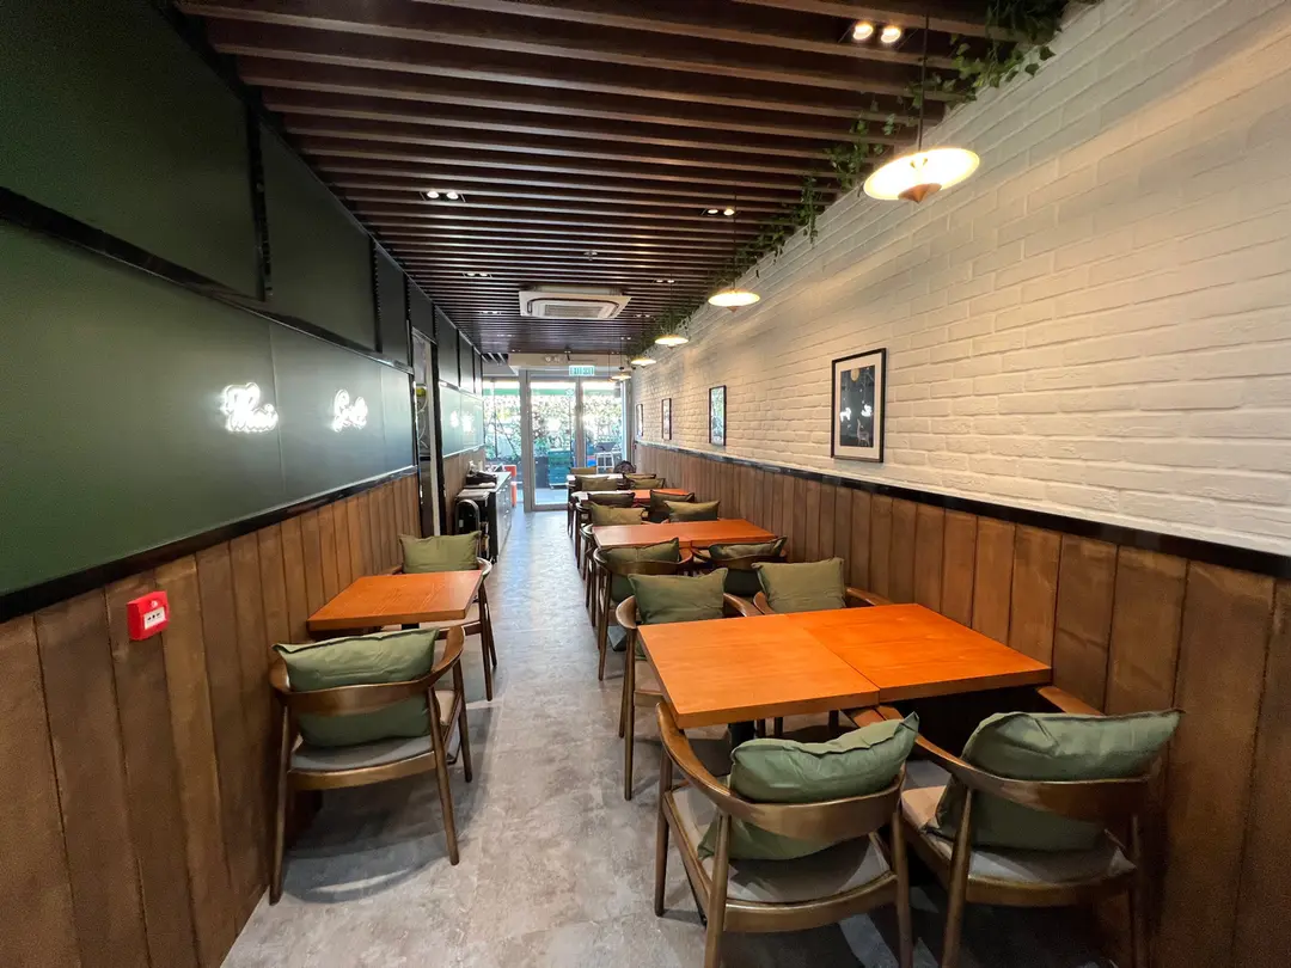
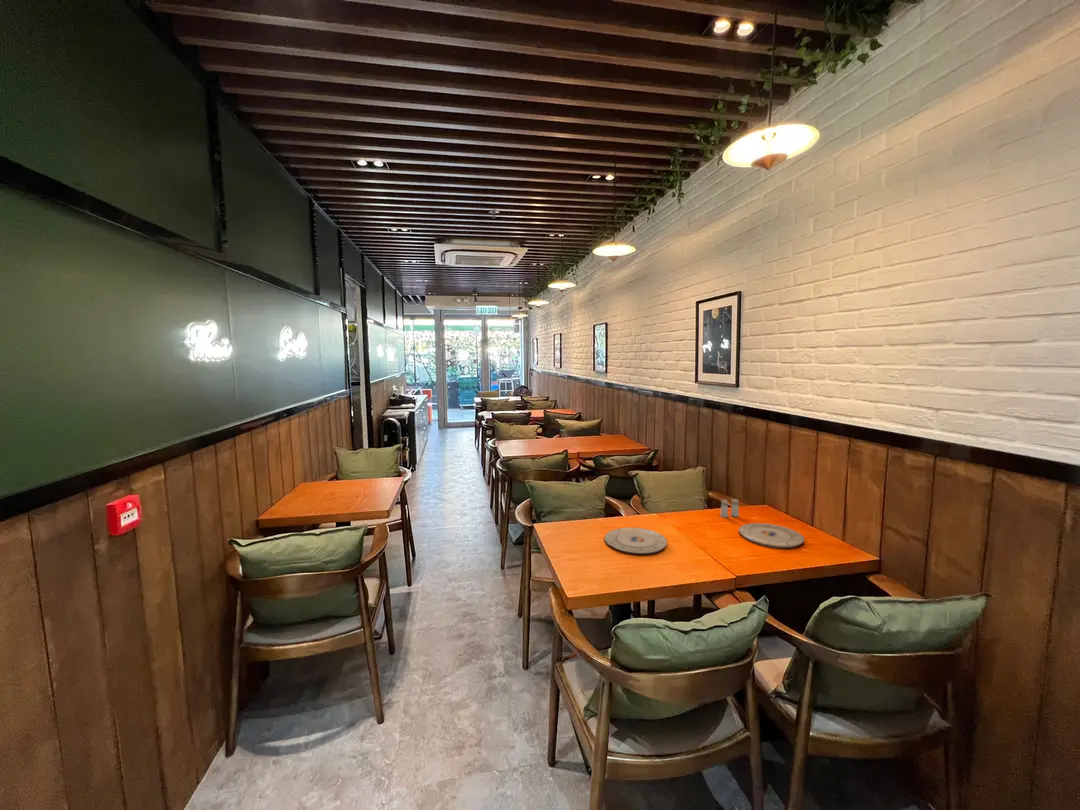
+ salt and pepper shaker (731, 507)
+ plate (770, 535)
+ plate (635, 540)
